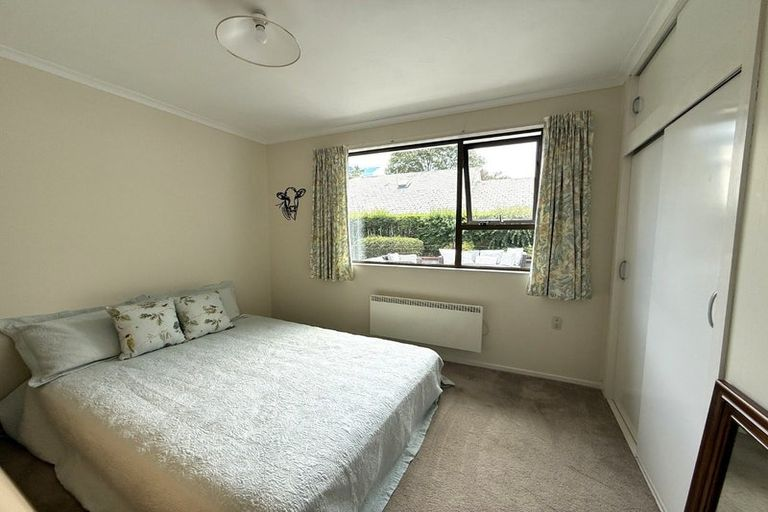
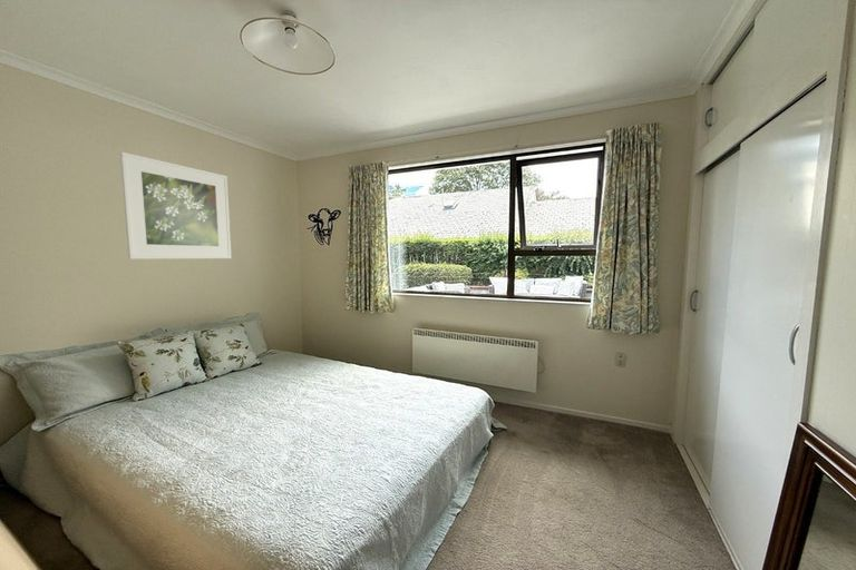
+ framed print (183, 213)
